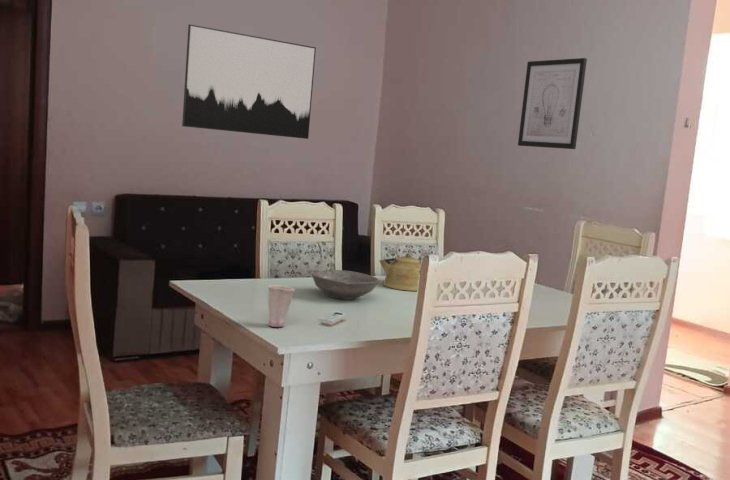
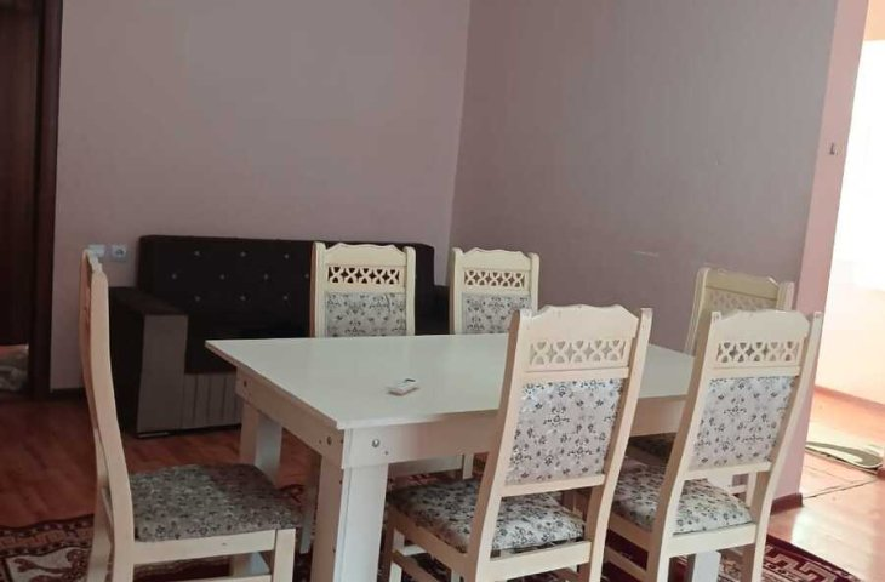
- cup (280, 305)
- kettle (402, 269)
- wall art (251, 85)
- bowl (344, 286)
- wall art (550, 104)
